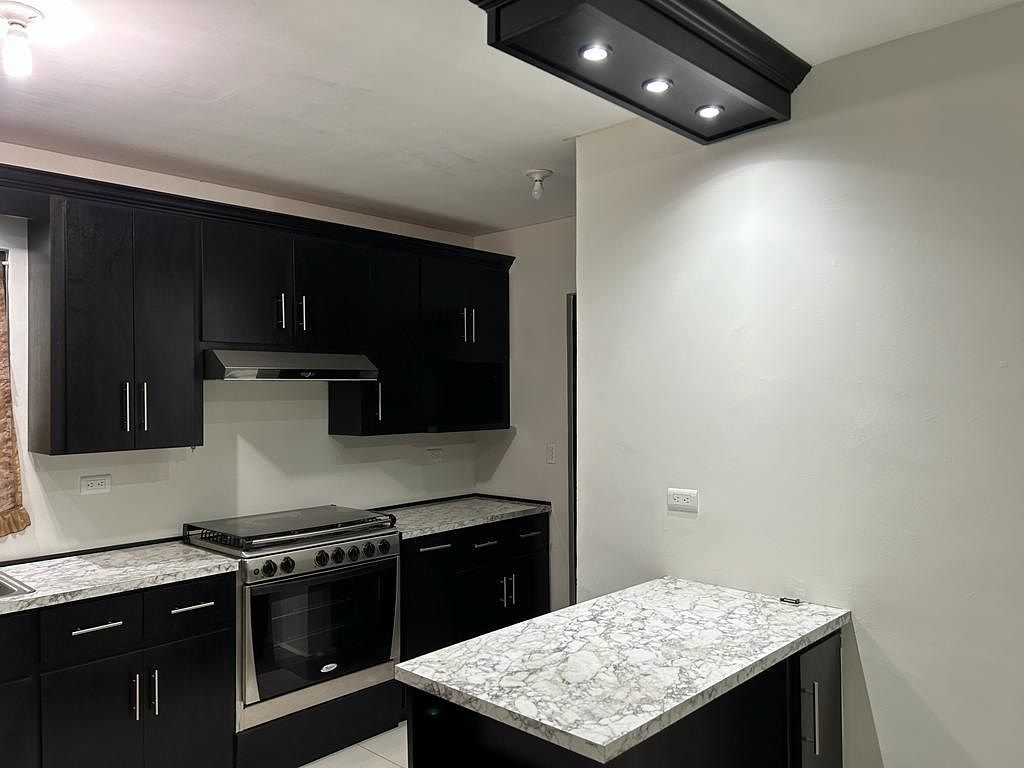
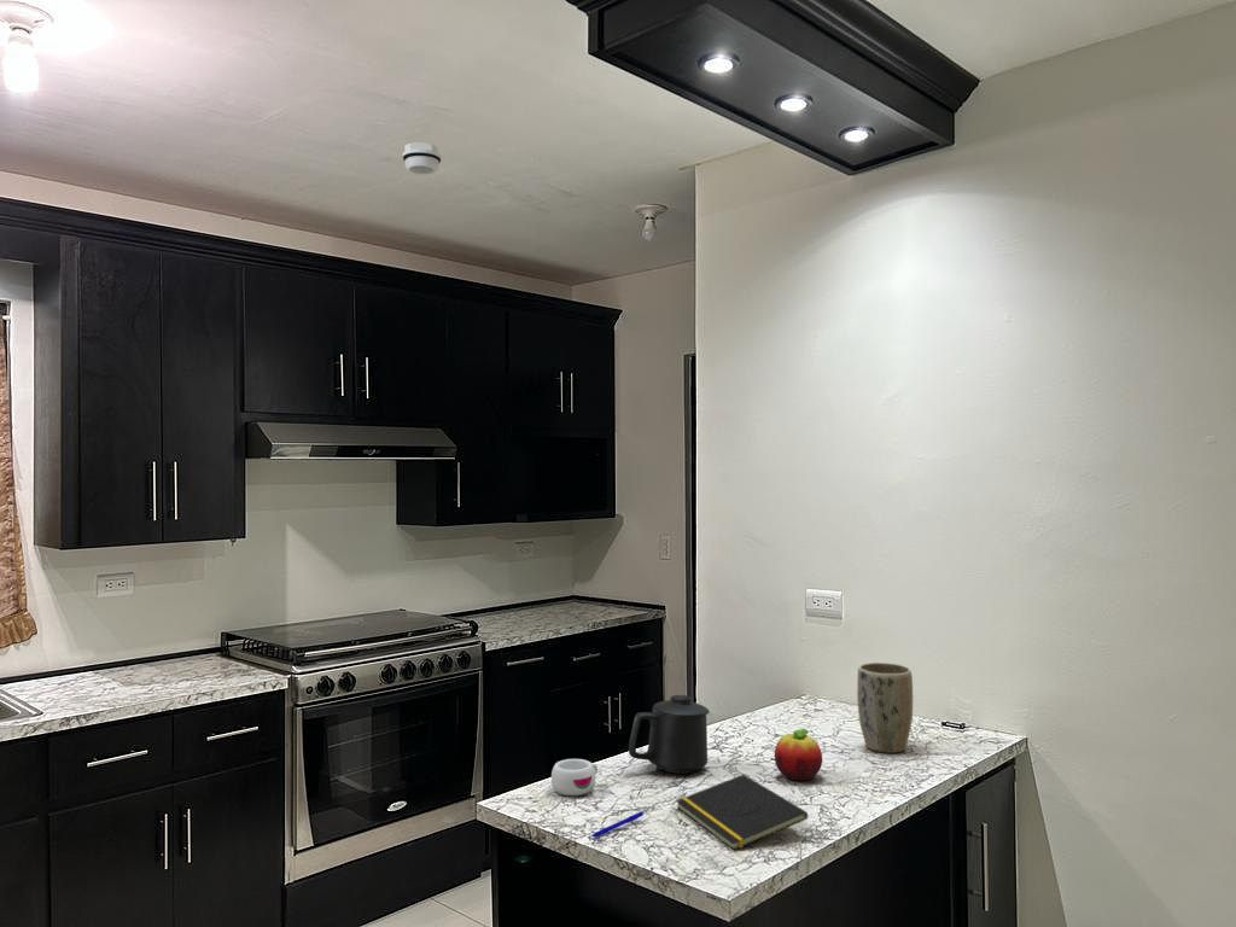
+ fruit (798, 754)
+ plant pot (885, 707)
+ mug (672, 733)
+ smoke detector (421, 158)
+ notepad (739, 809)
+ mug (577, 775)
+ pen (617, 824)
